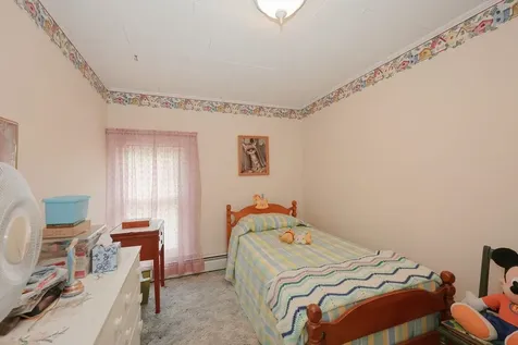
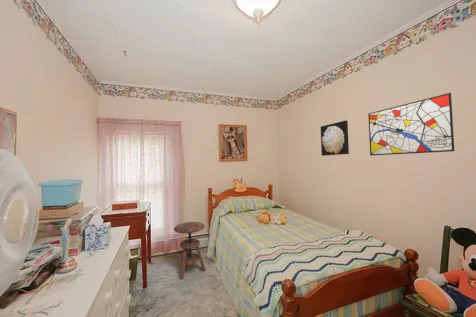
+ wall art (404, 129)
+ side table (190, 248)
+ wall art (333, 139)
